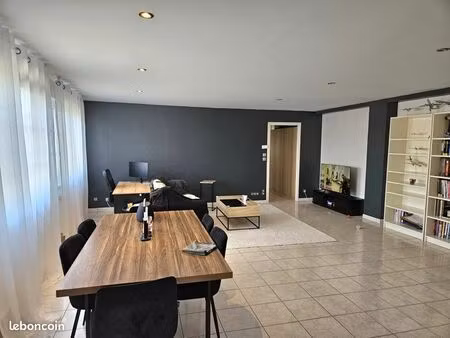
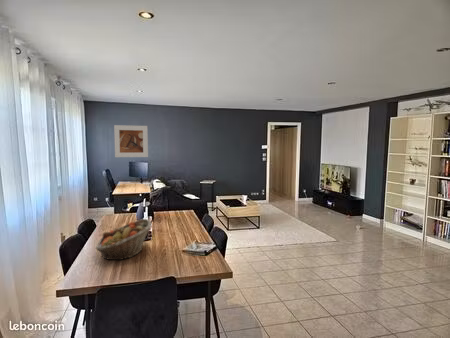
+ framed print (131, 141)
+ fruit basket (125, 237)
